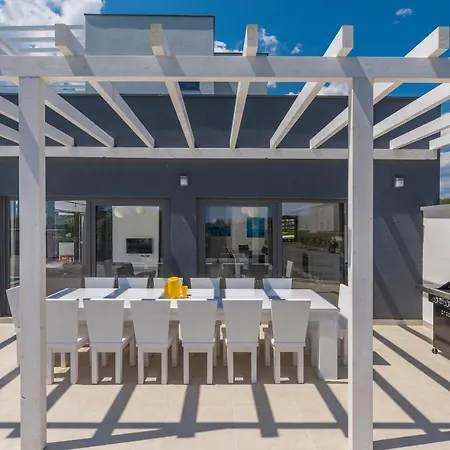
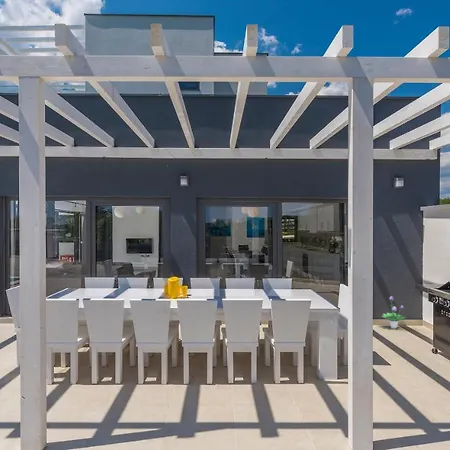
+ potted plant (393, 312)
